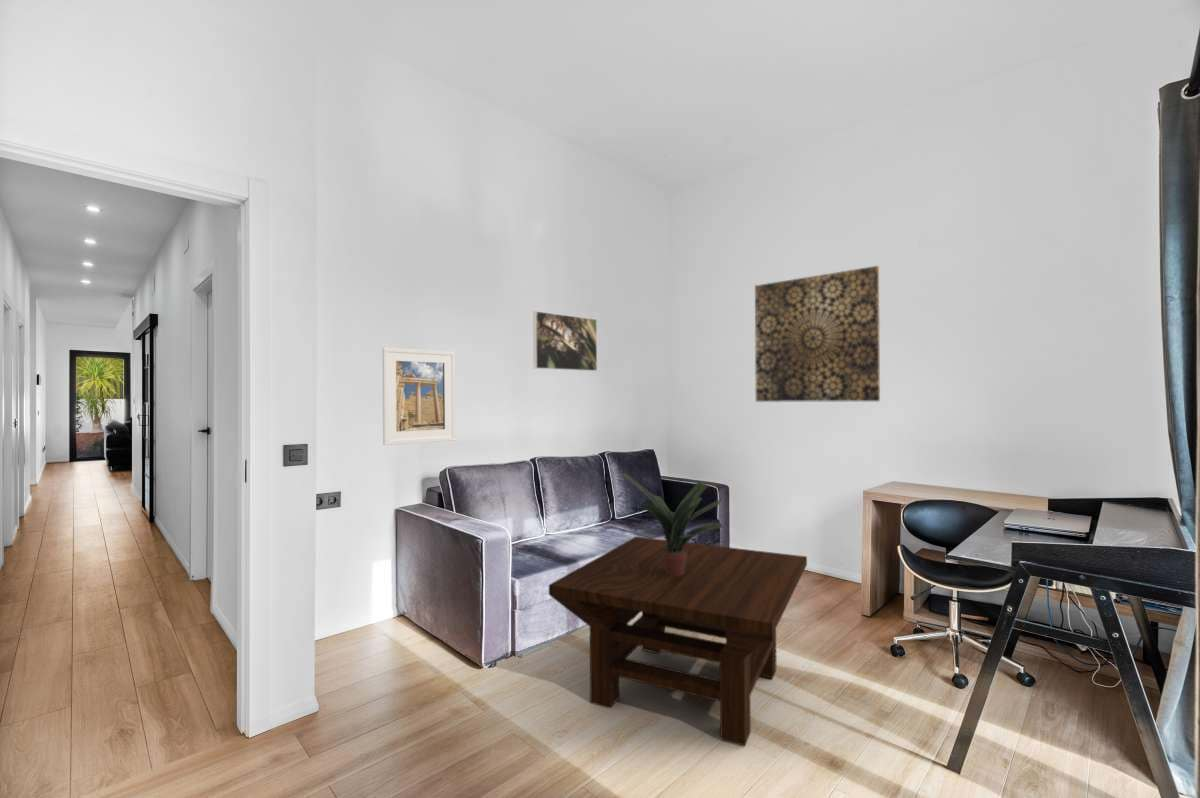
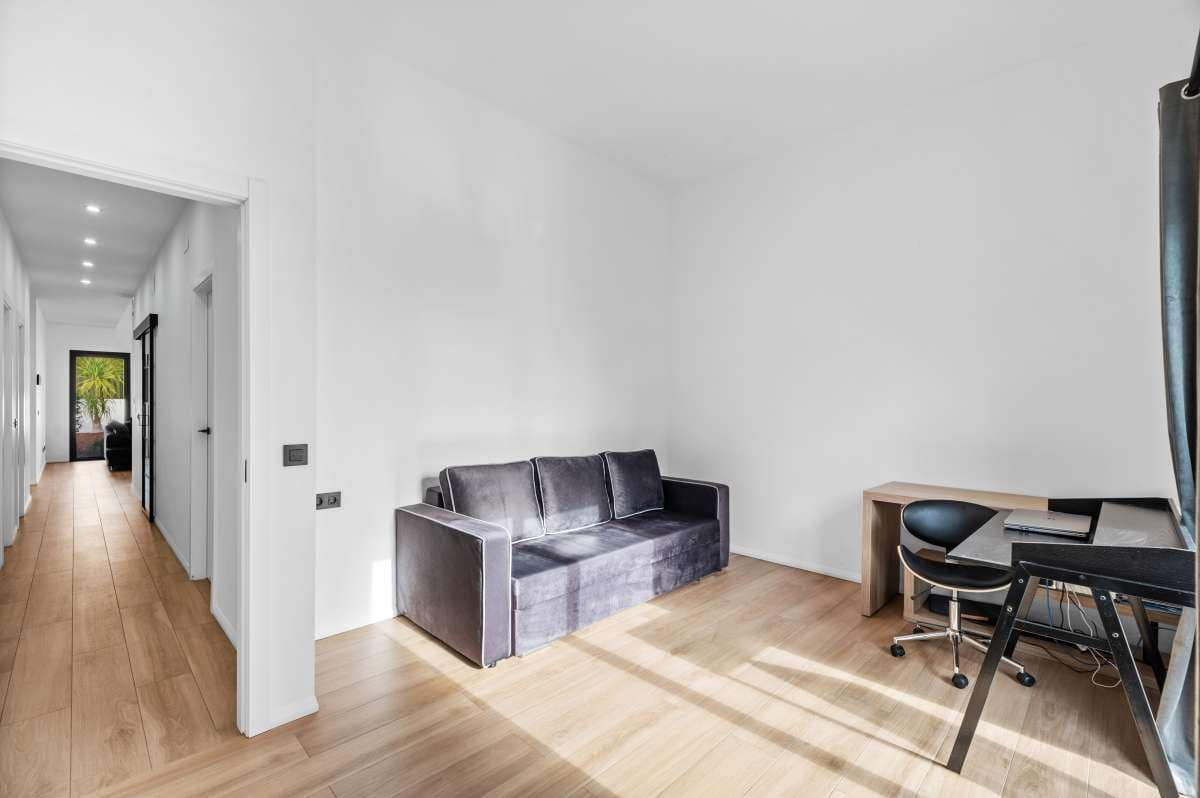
- potted plant (669, 522)
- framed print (420, 396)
- wall art (812, 339)
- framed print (566, 342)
- coffee table (688, 627)
